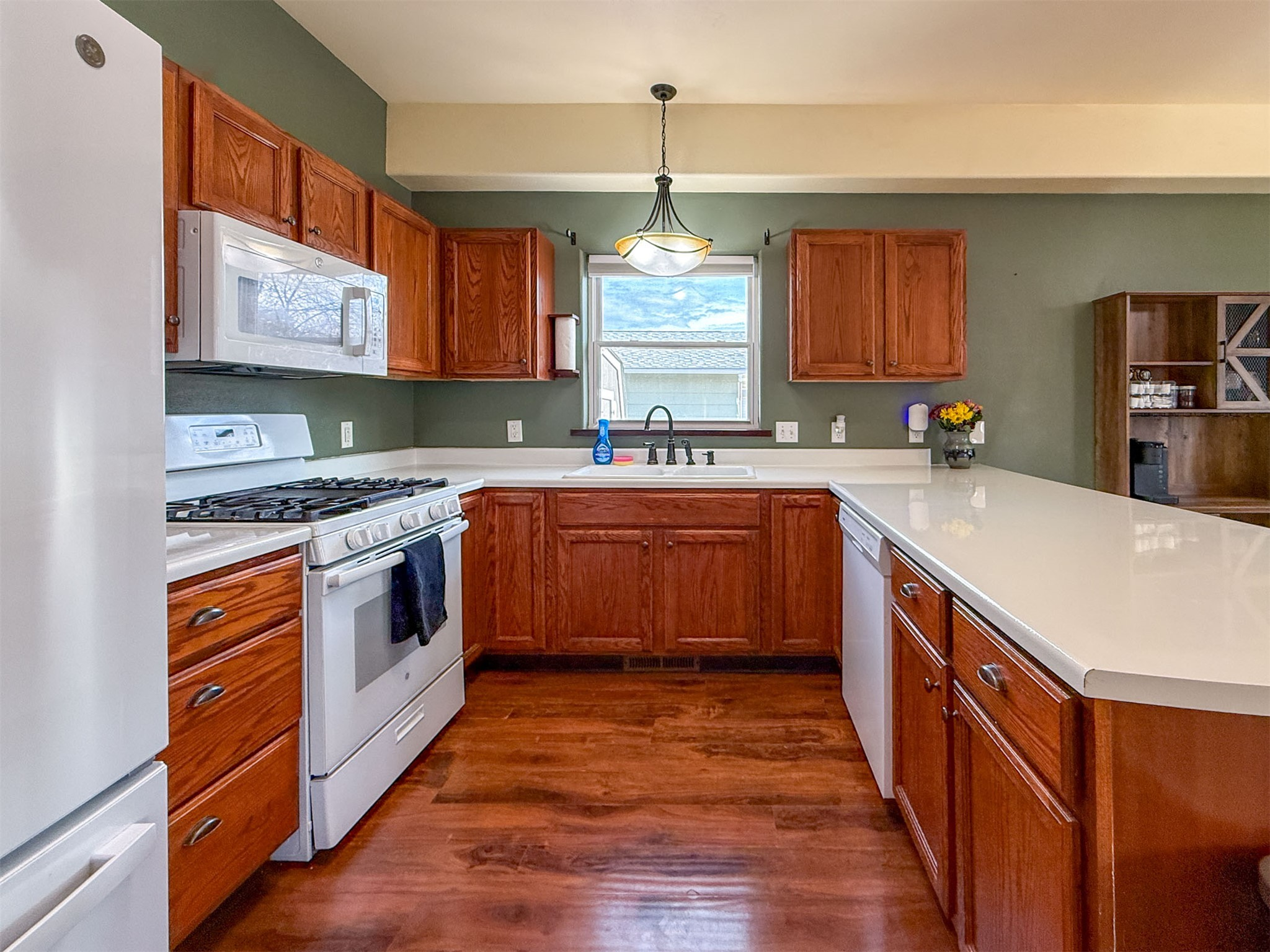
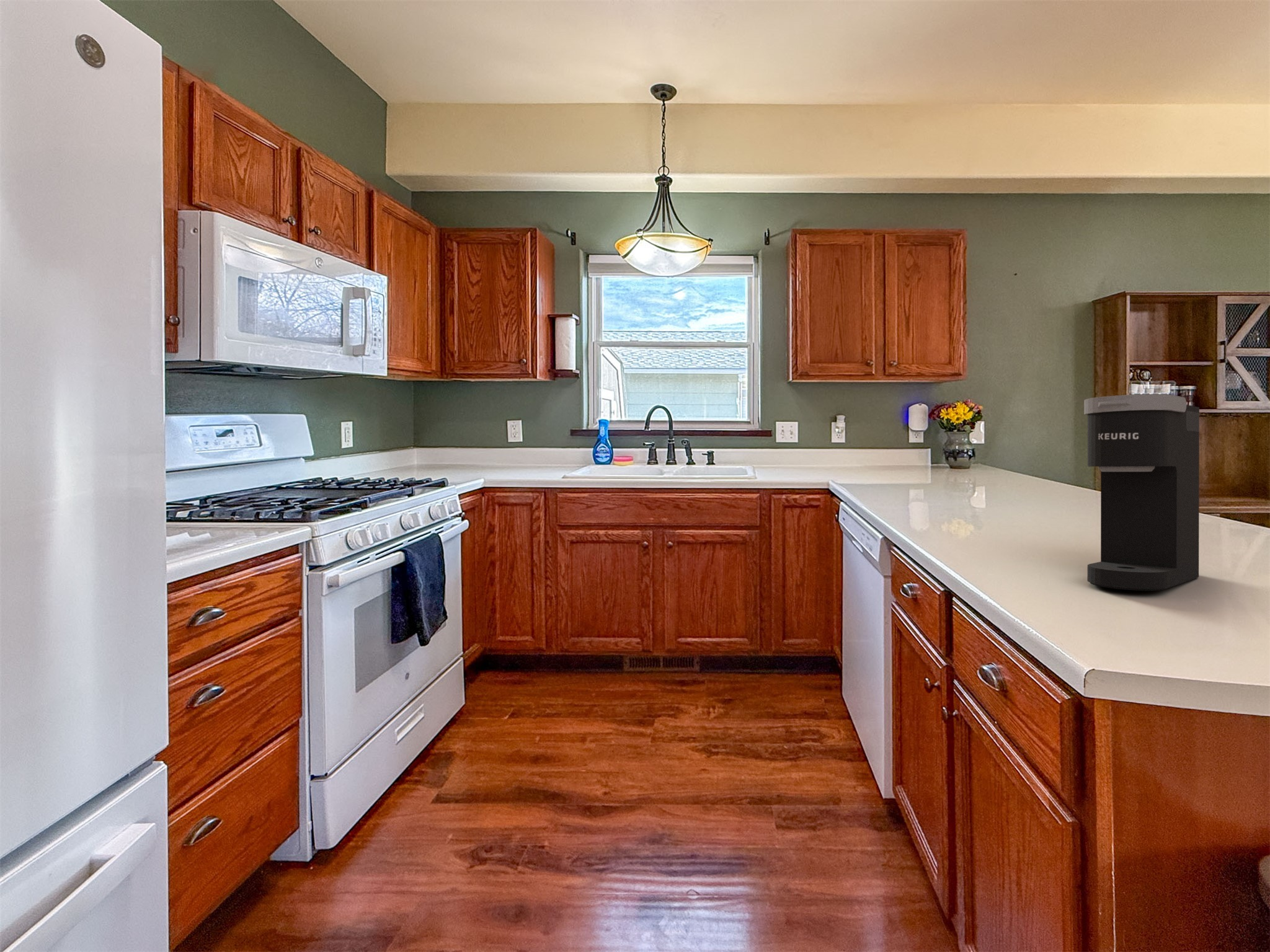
+ coffee maker (1143, 490)
